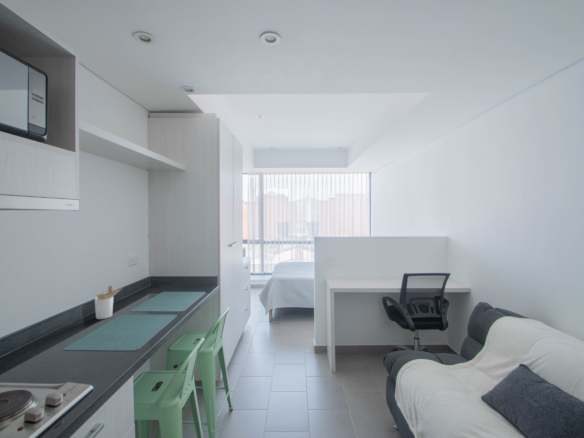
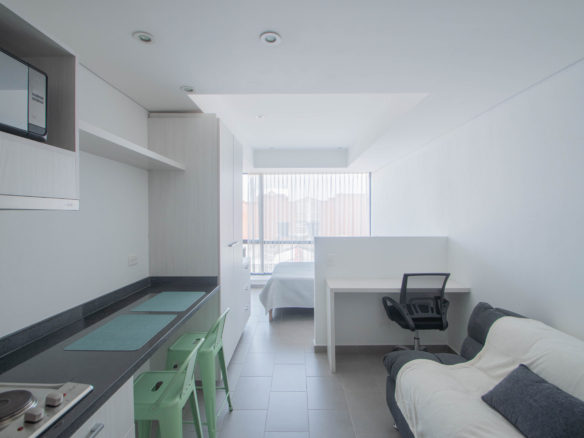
- utensil holder (108, 302)
